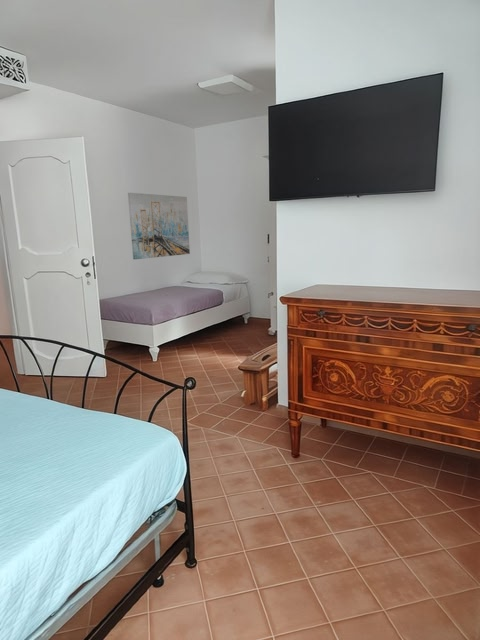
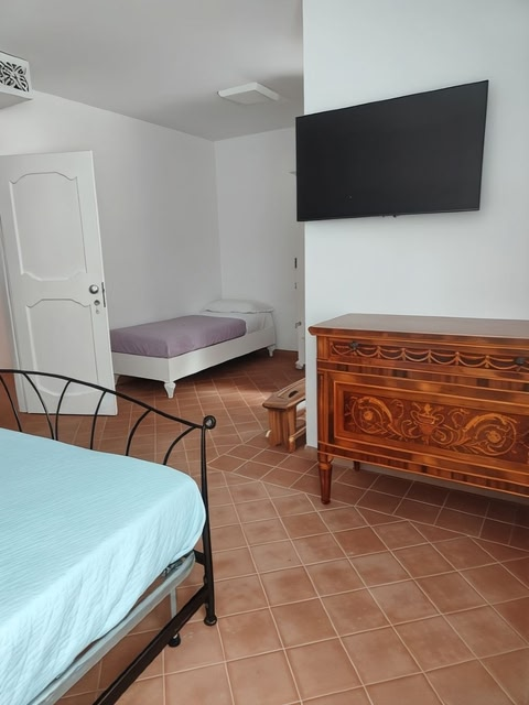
- wall art (161, 226)
